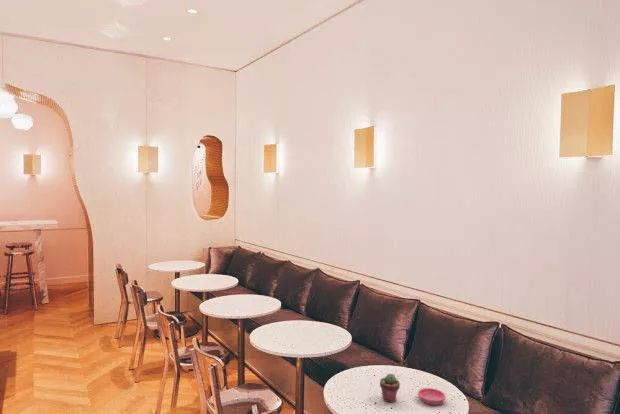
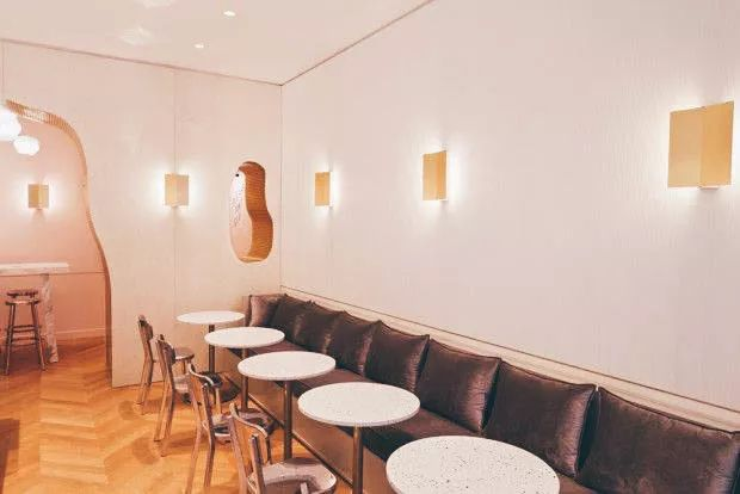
- potted succulent (389, 386)
- saucer (431, 396)
